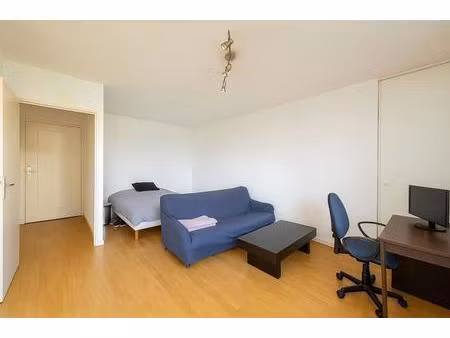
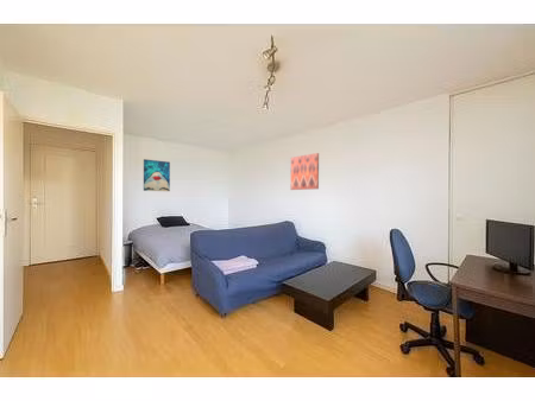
+ wall art (157, 176)
+ wall art (303, 172)
